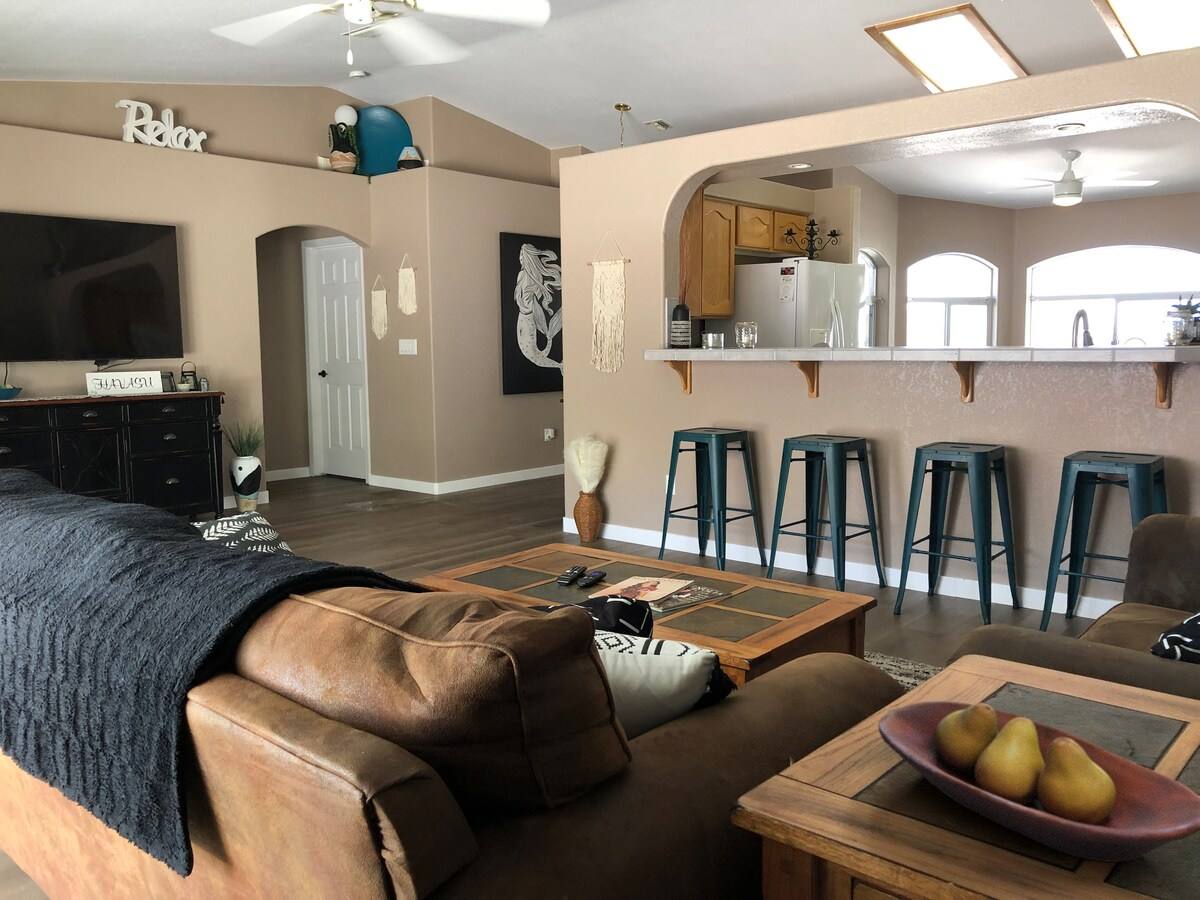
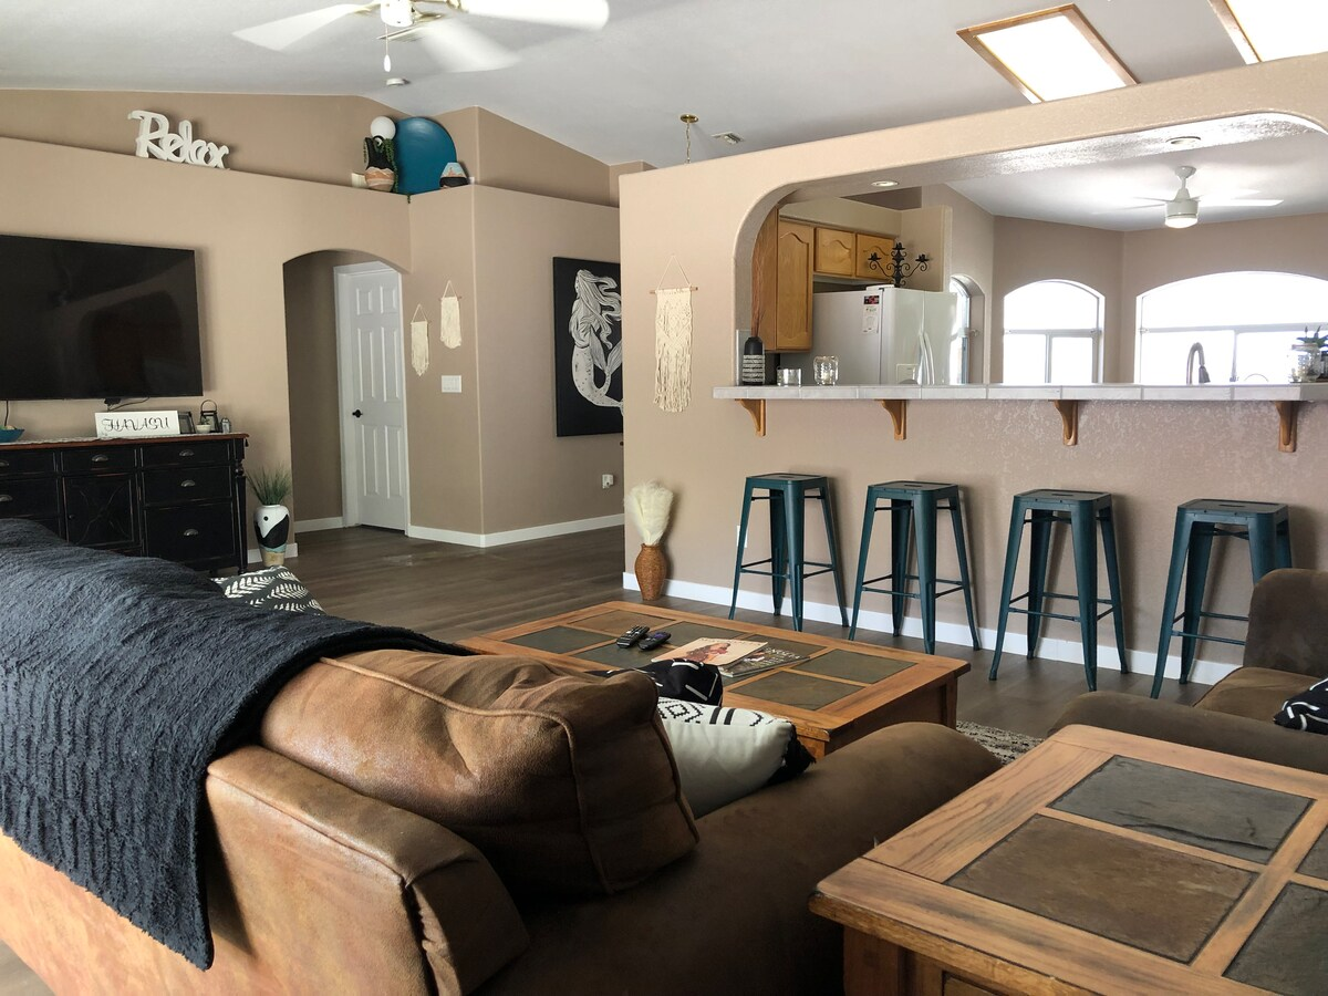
- fruit bowl (1025, 763)
